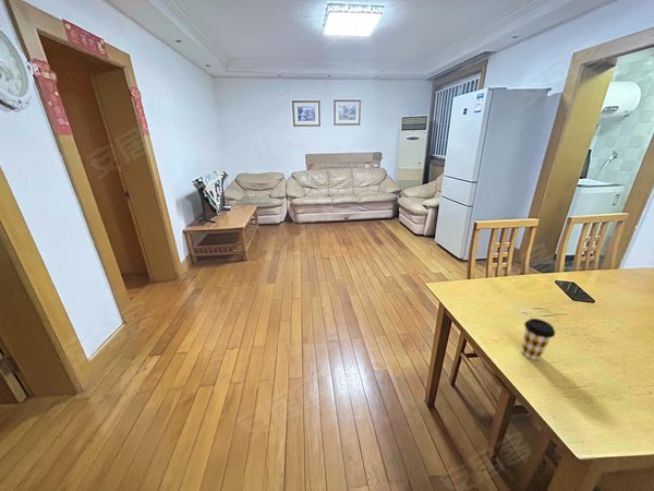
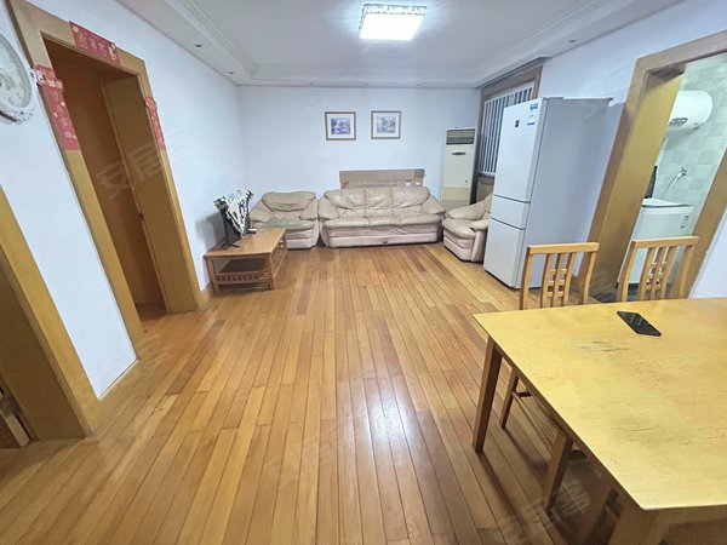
- coffee cup (535, 339)
